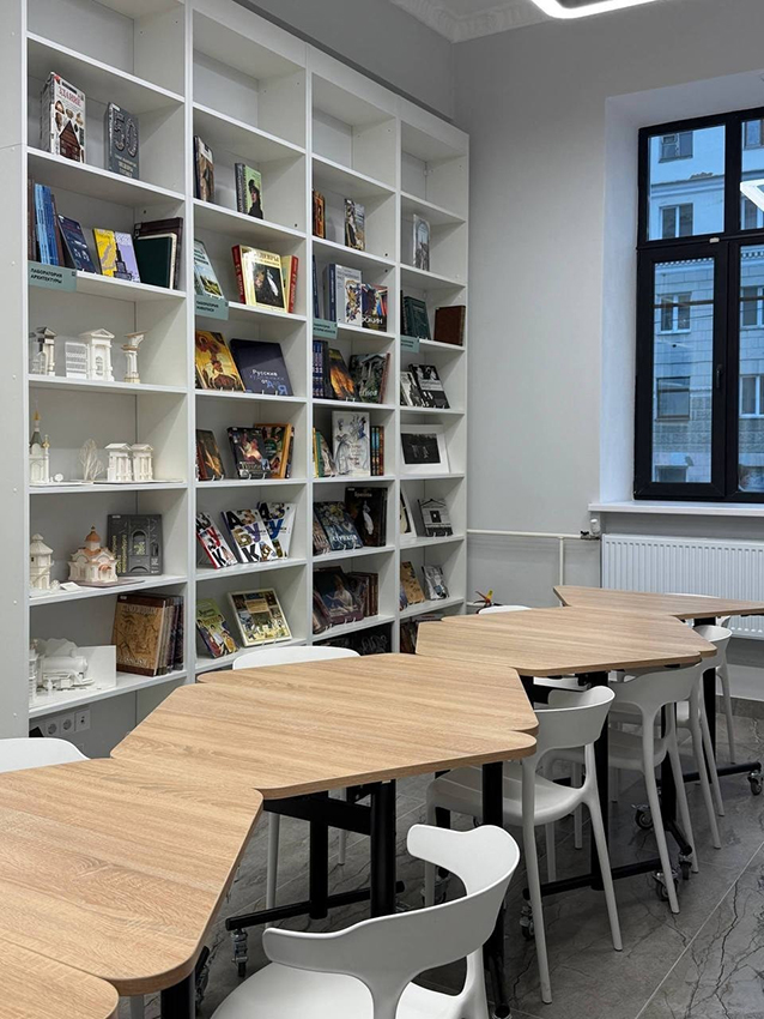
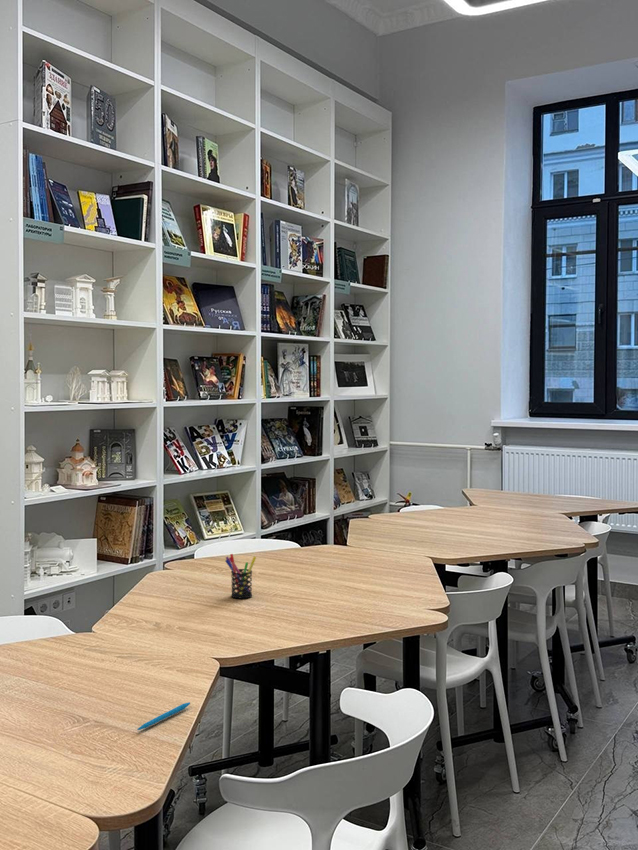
+ pen (164, 715)
+ pen holder (241, 575)
